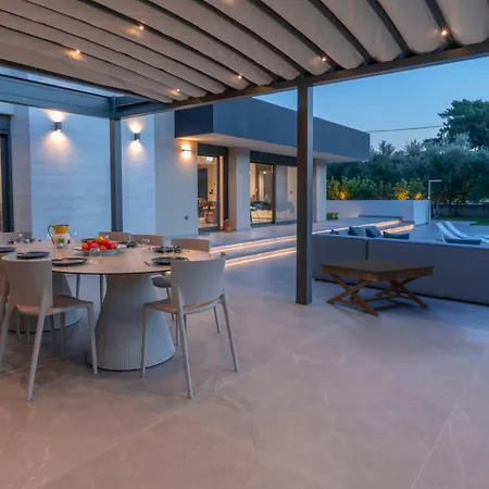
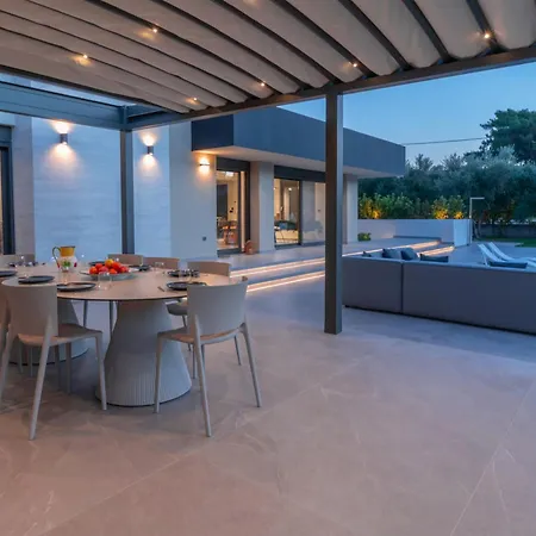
- coffee table (375, 280)
